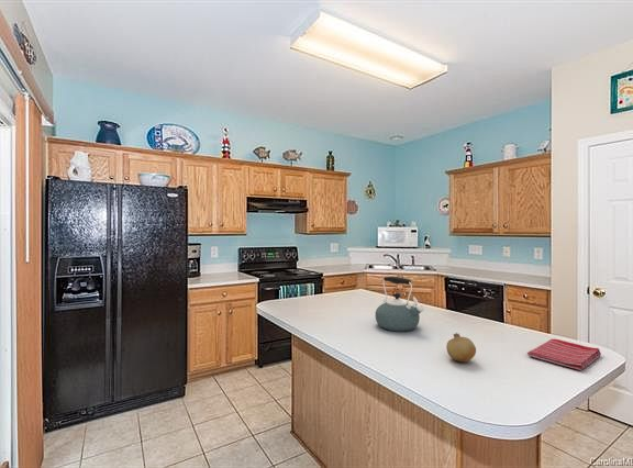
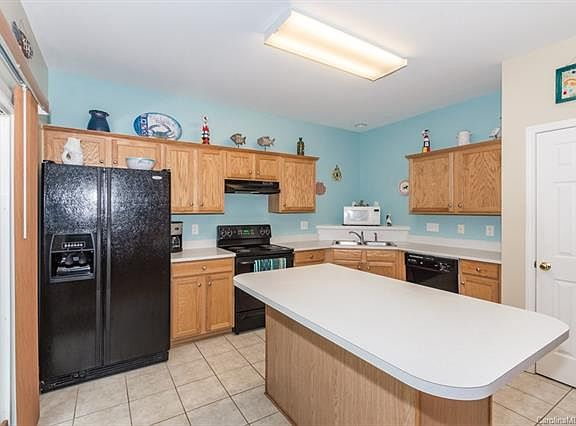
- kettle (400, 302)
- dish towel (564, 352)
- fruit (460, 347)
